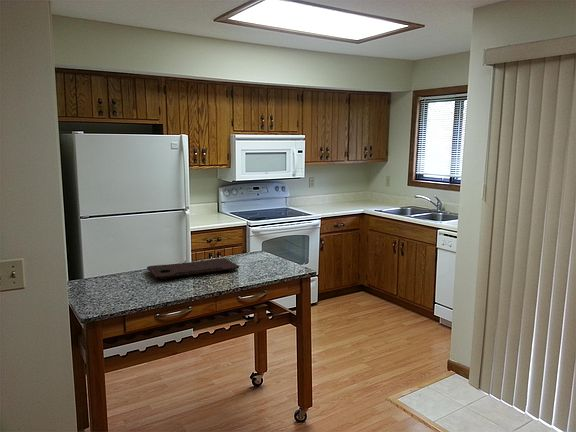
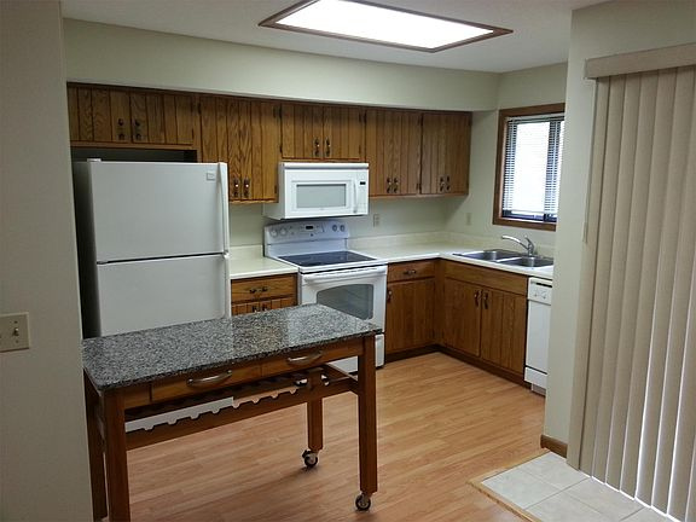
- cutting board (193, 268)
